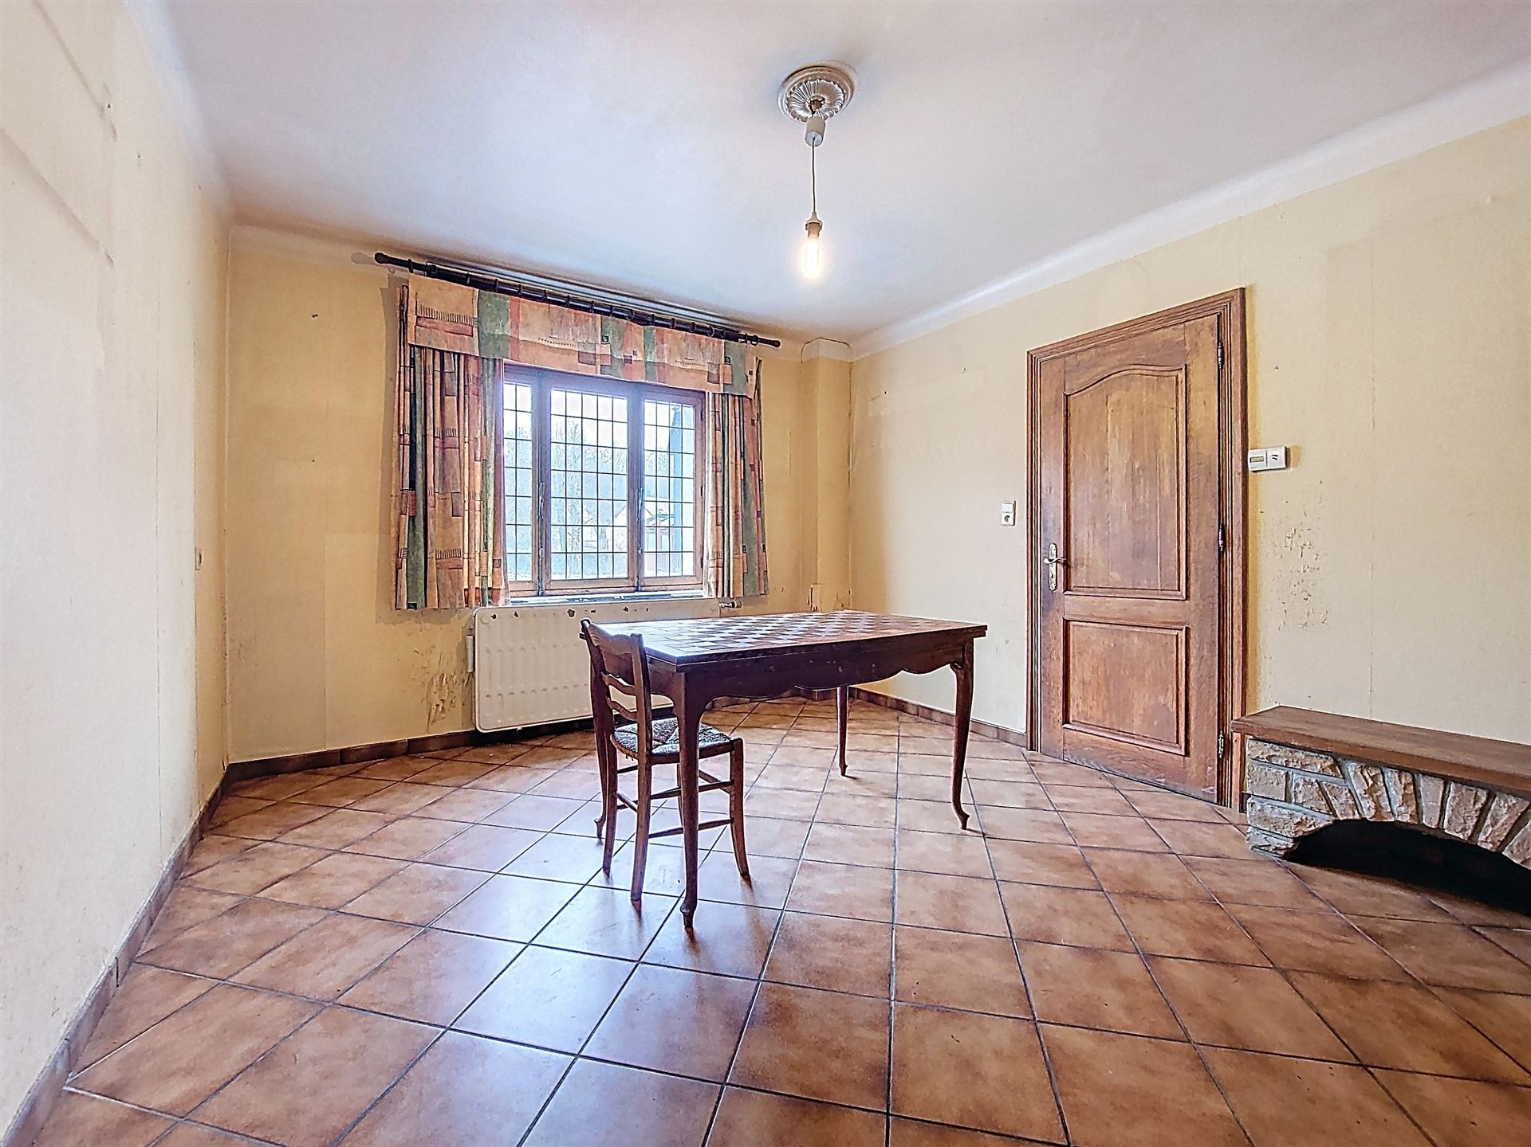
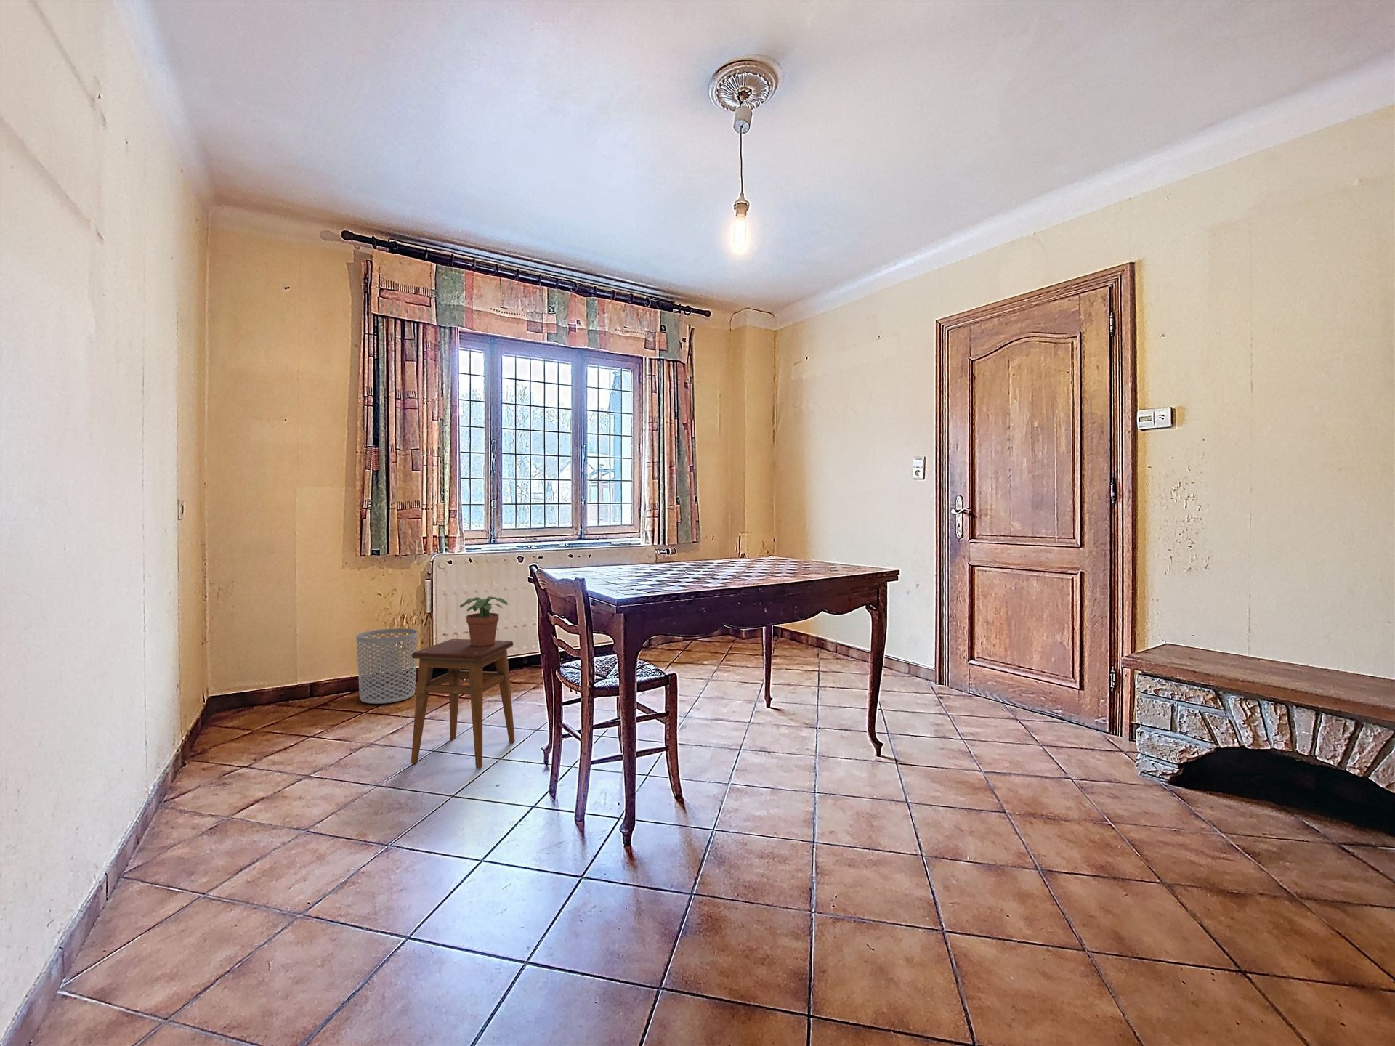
+ waste bin (388, 666)
+ stool (465, 693)
+ potted plant (483, 621)
